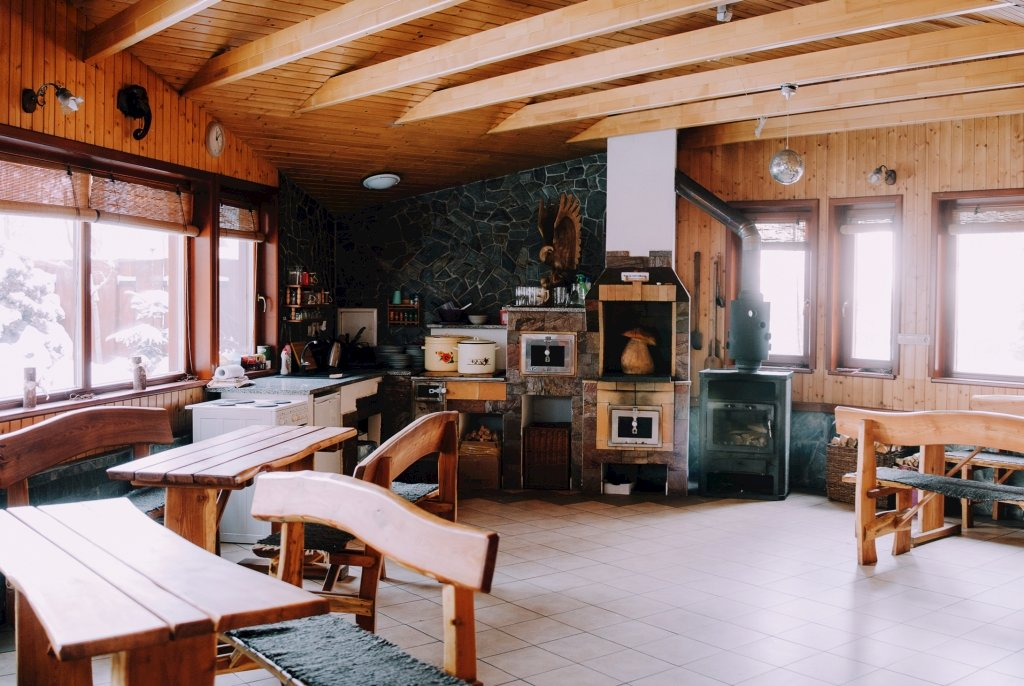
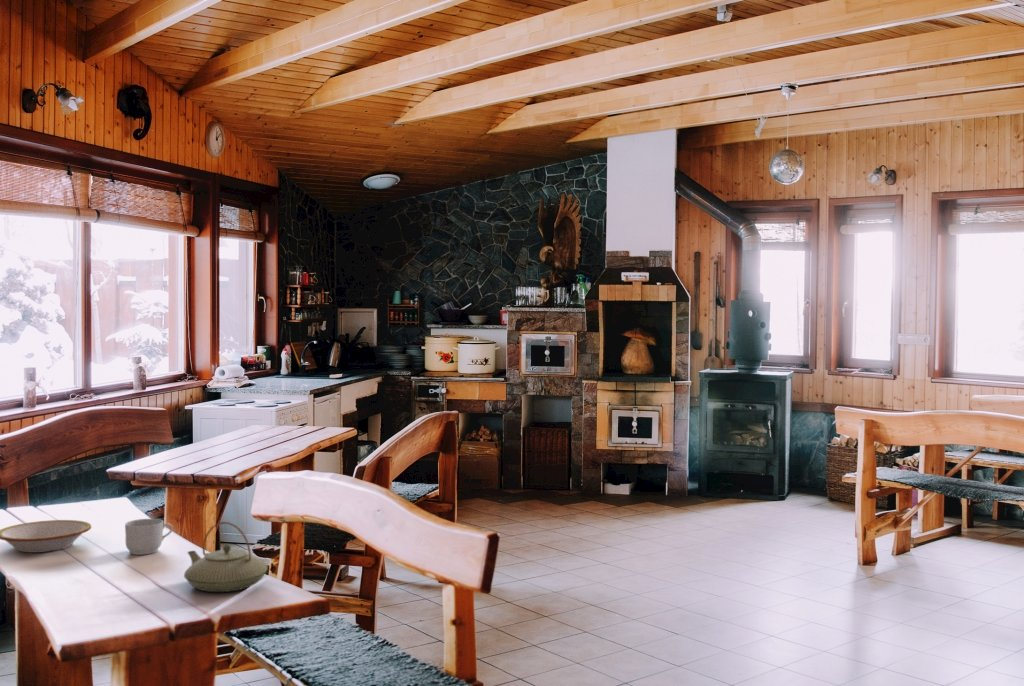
+ teapot (222, 553)
+ mug (149, 536)
+ bowl (44, 538)
